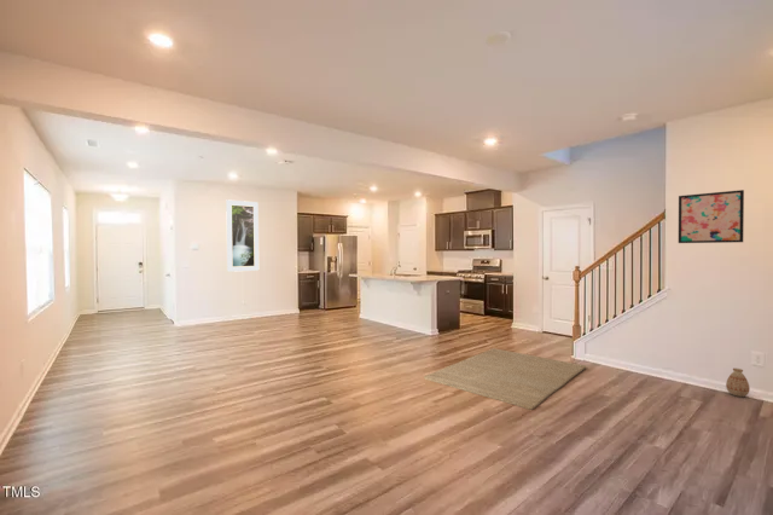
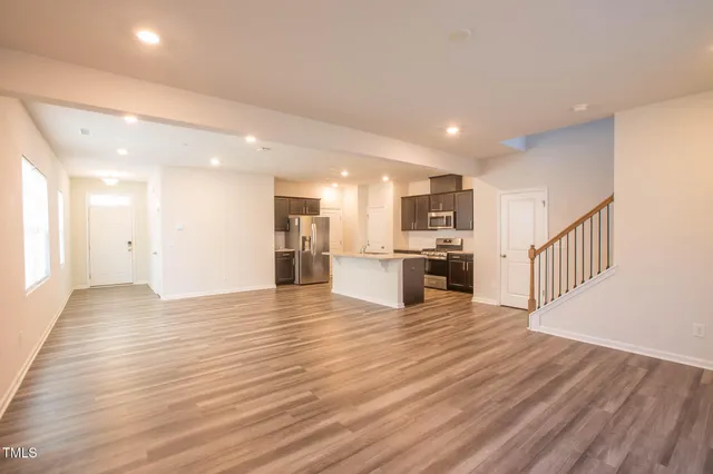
- wall art (709, 218)
- rug (507, 371)
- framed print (243, 236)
- vase (737, 382)
